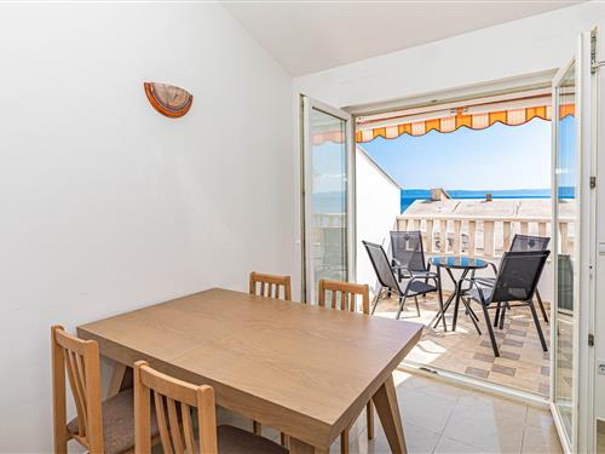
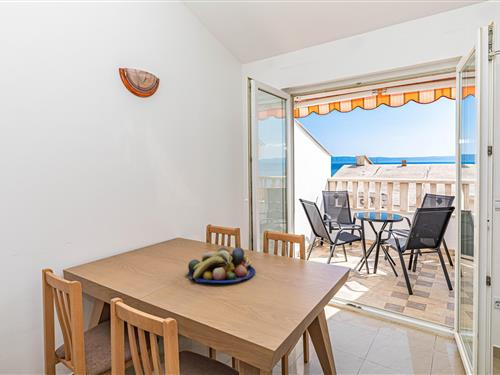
+ fruit bowl (222, 260)
